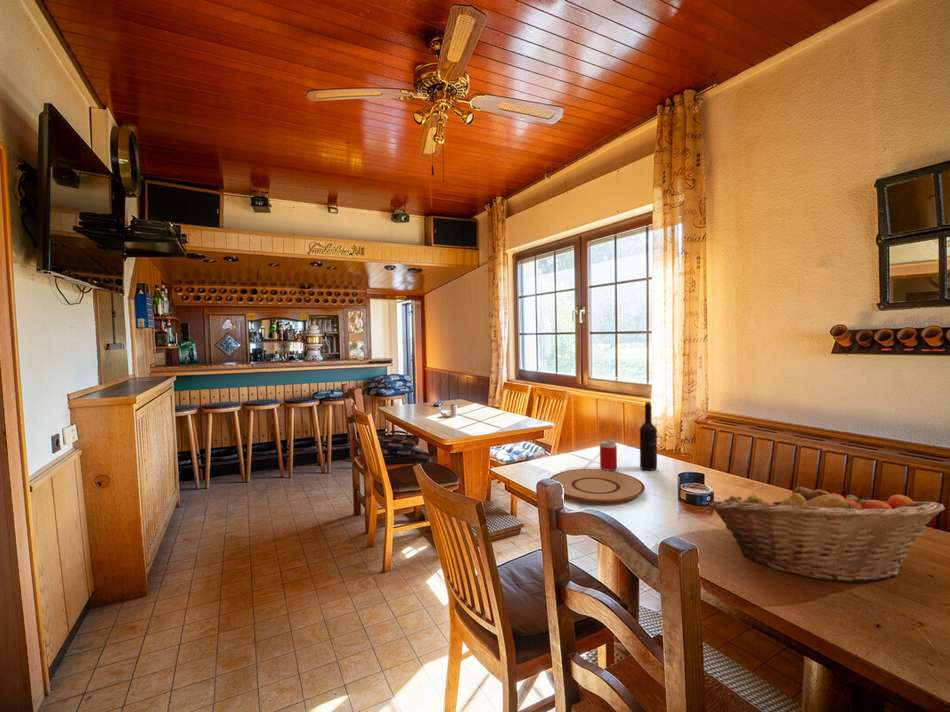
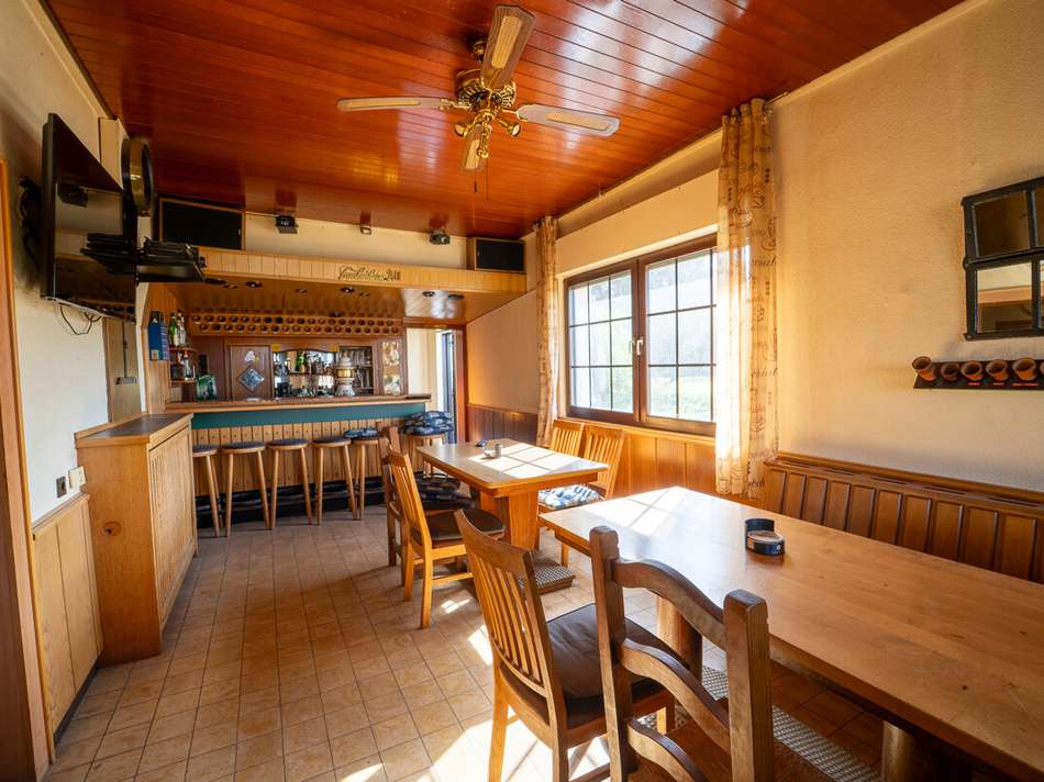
- wine bottle (648, 435)
- beverage can (608, 455)
- fruit basket (816, 520)
- plate (595, 485)
